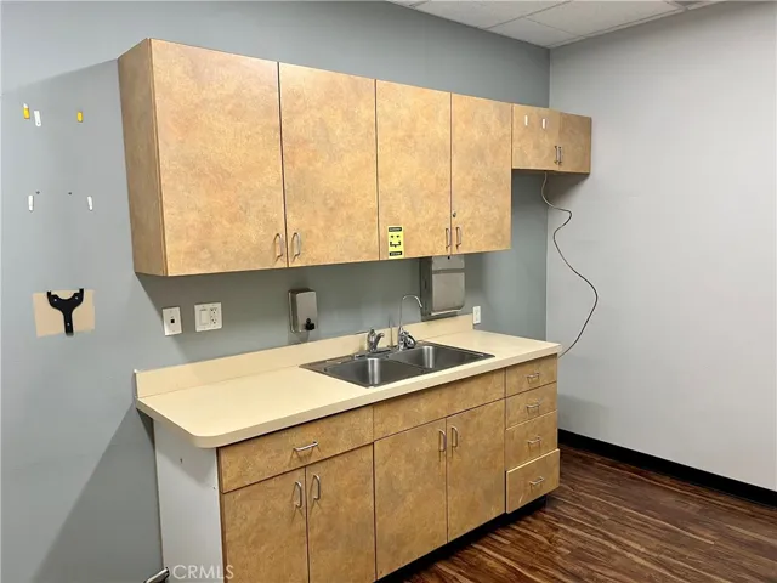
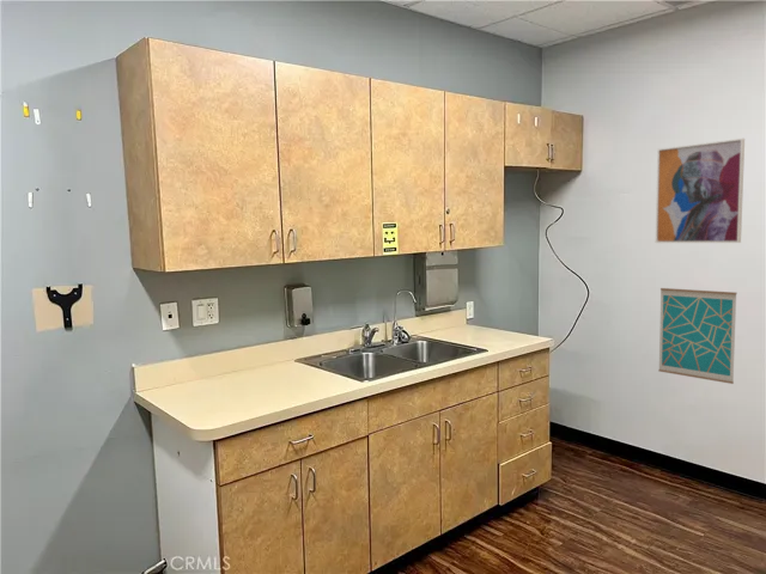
+ wall art (695, 334)
+ wall art (697, 194)
